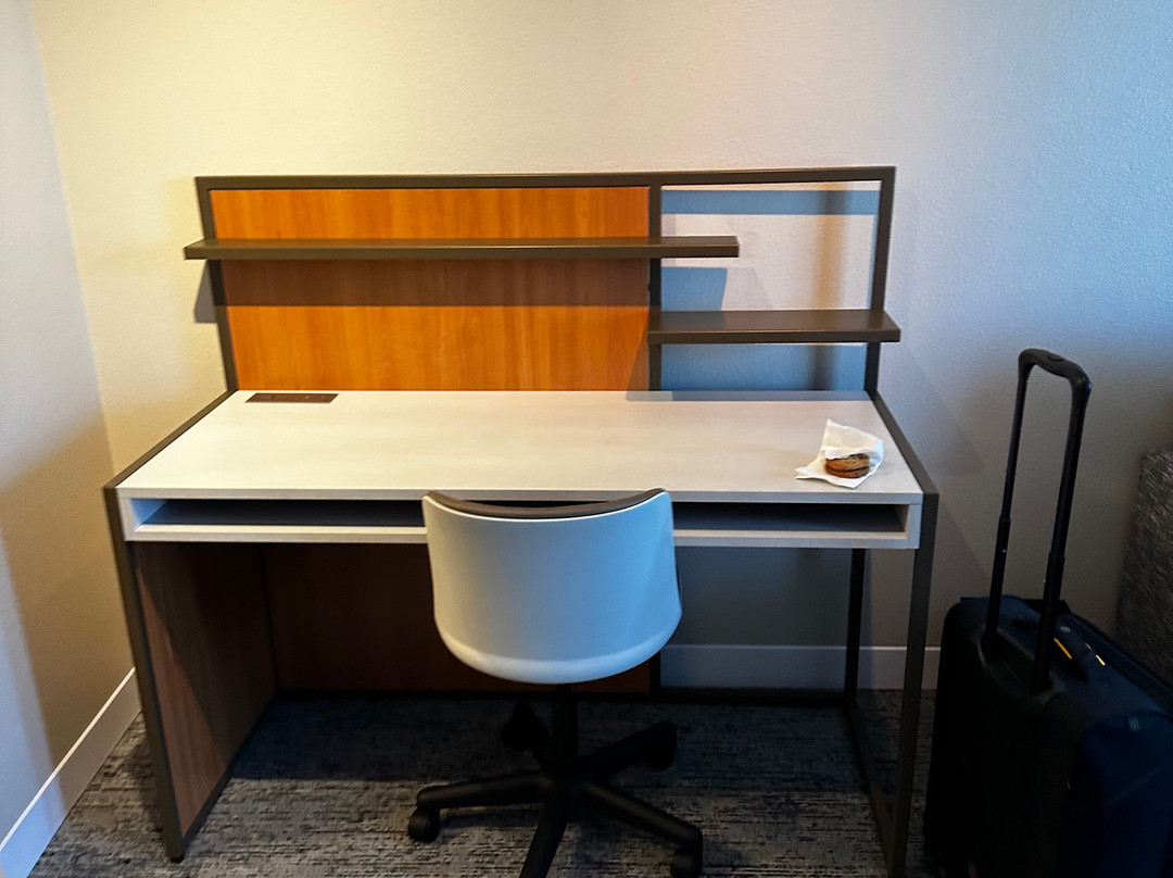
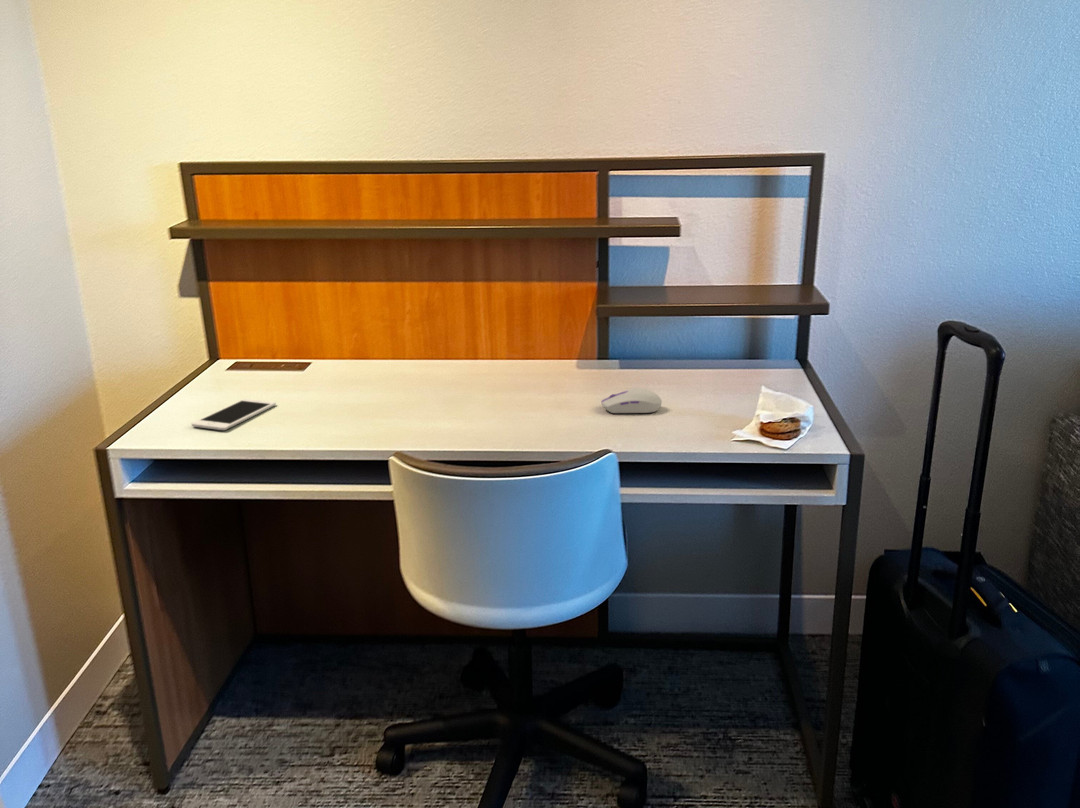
+ computer mouse (631, 399)
+ cell phone (235, 413)
